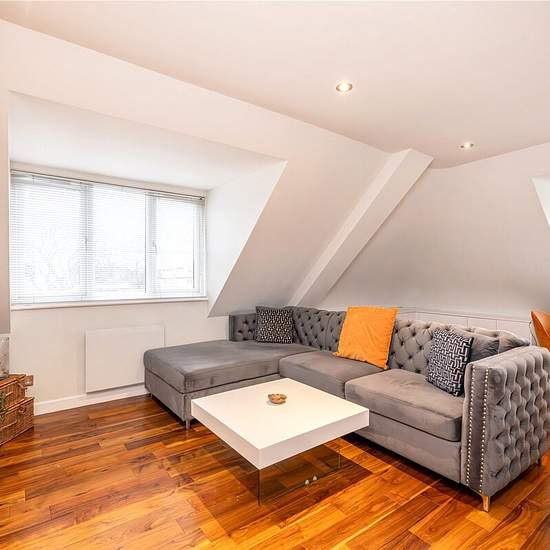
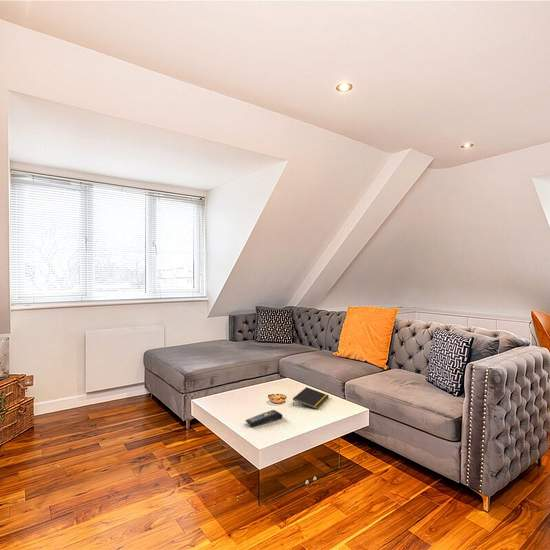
+ remote control (264, 417)
+ notepad (311, 397)
